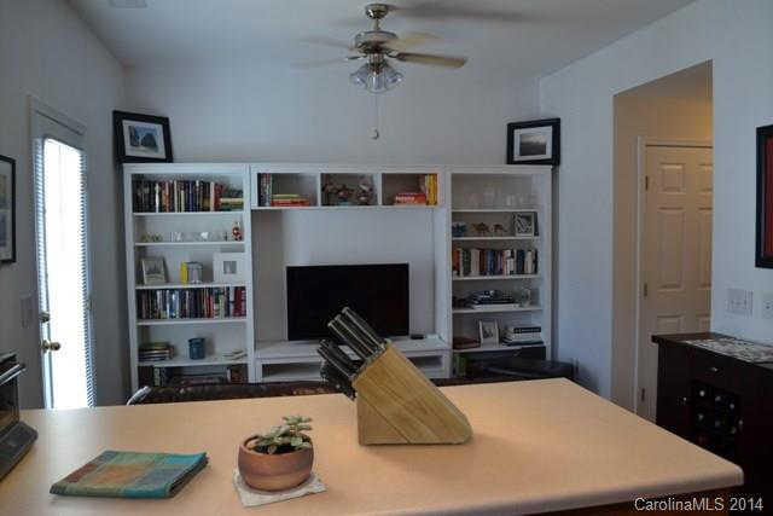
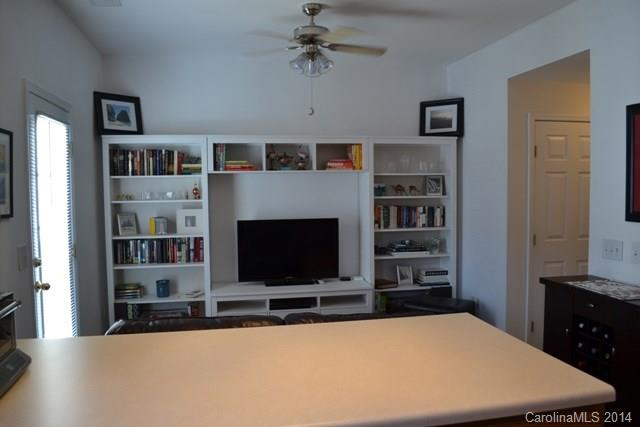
- succulent plant (277, 448)
- dish towel (134, 471)
- knife block (394, 371)
